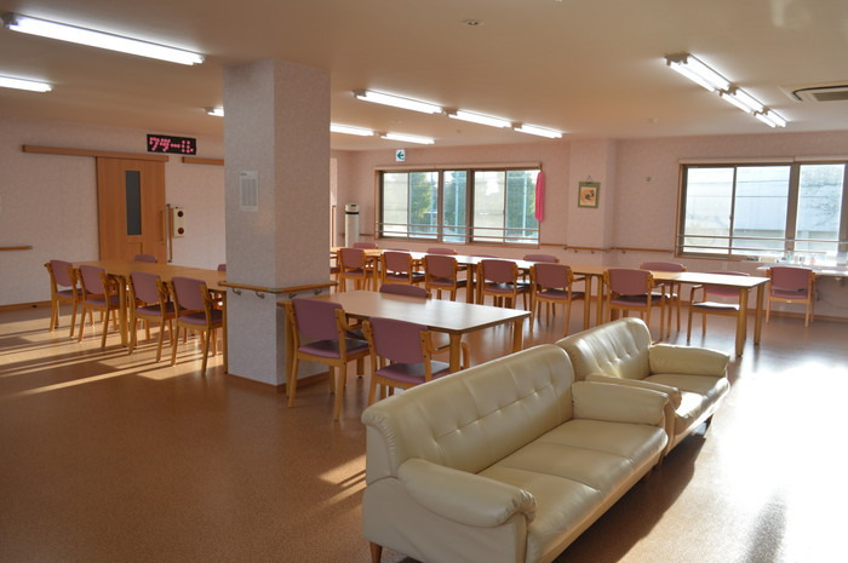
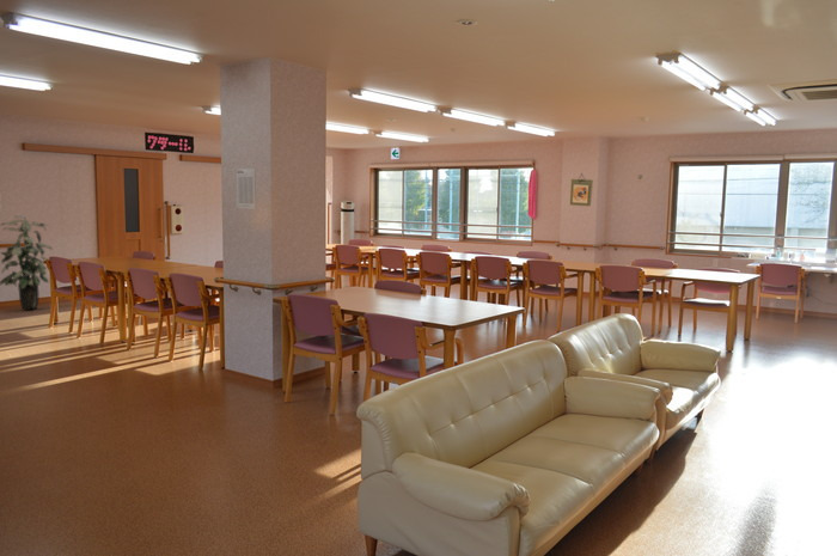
+ indoor plant (24, 262)
